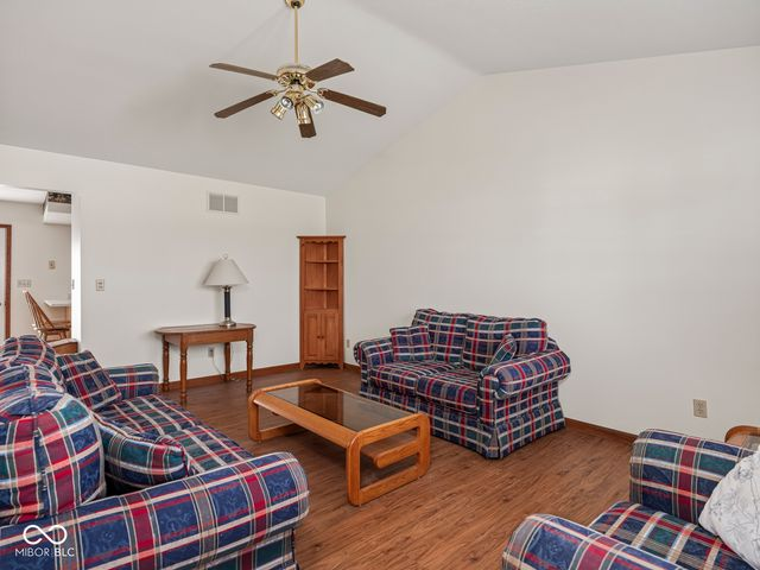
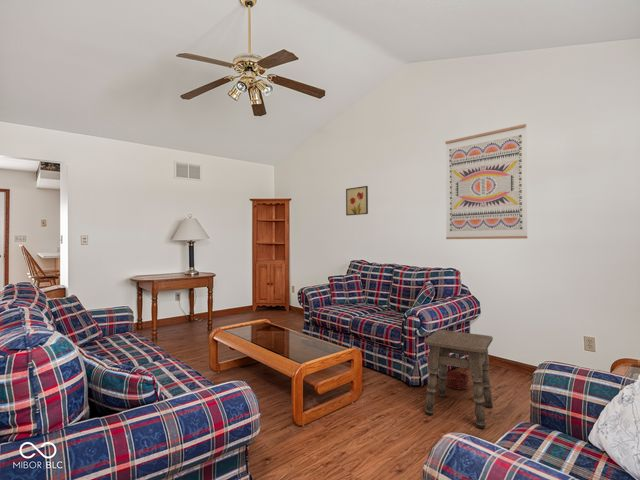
+ wall art (483, 186)
+ basket (456, 371)
+ wall art (357, 201)
+ side table (462, 367)
